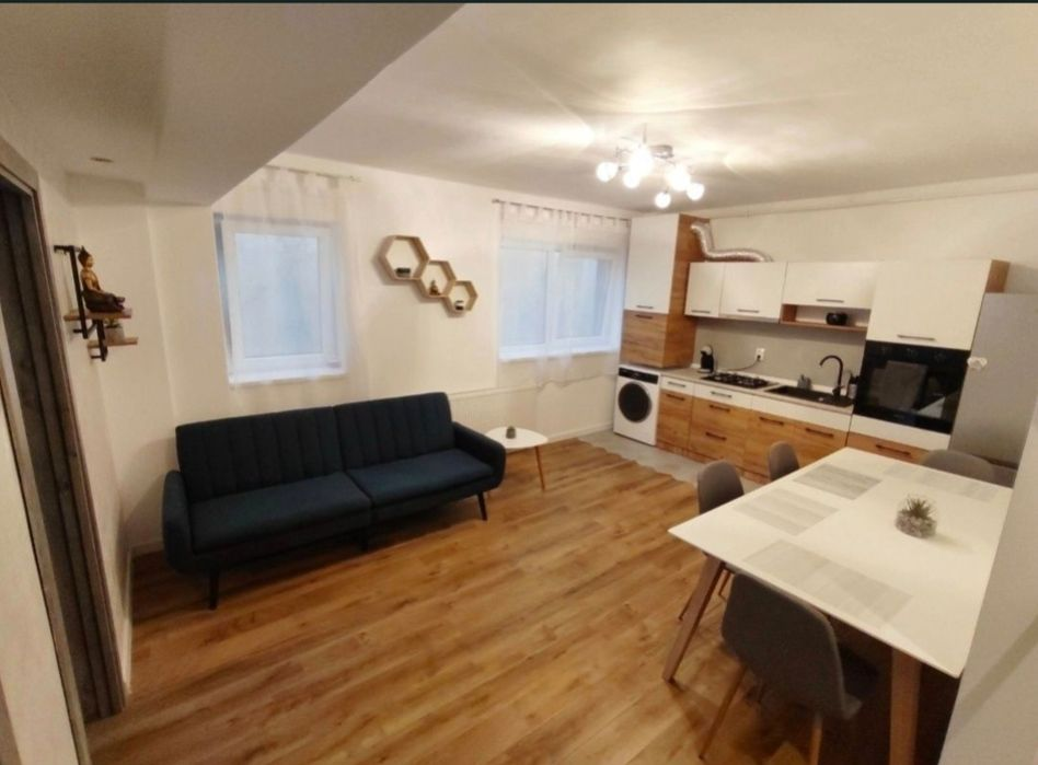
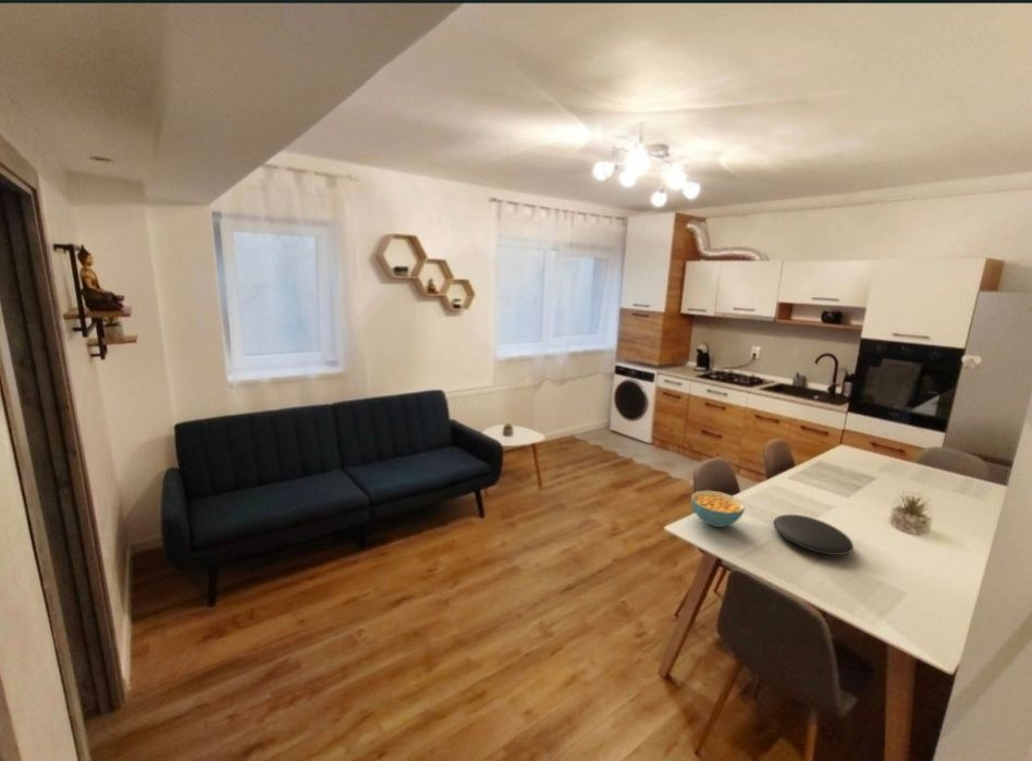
+ plate (811, 532)
+ cereal bowl (715, 512)
